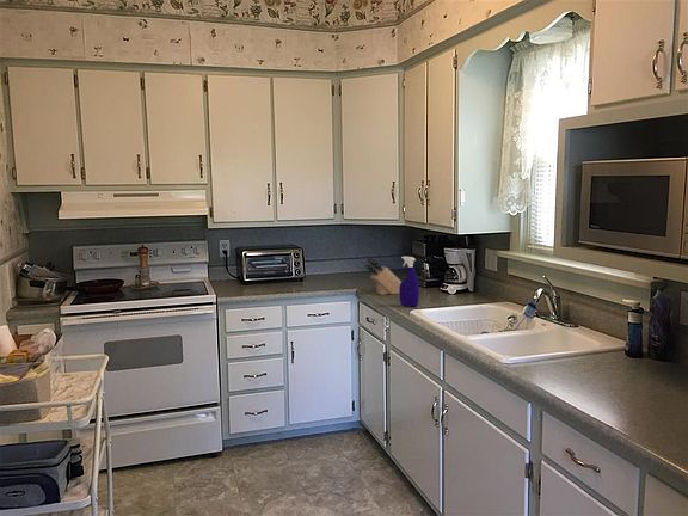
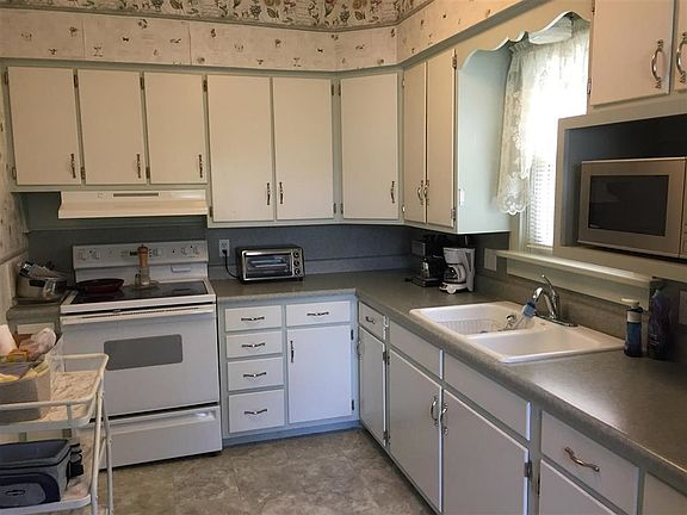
- spray bottle (408, 281)
- knife block (387, 275)
